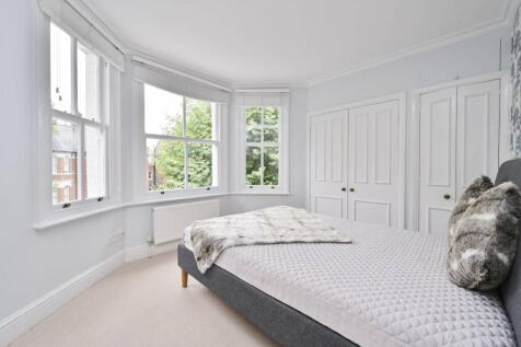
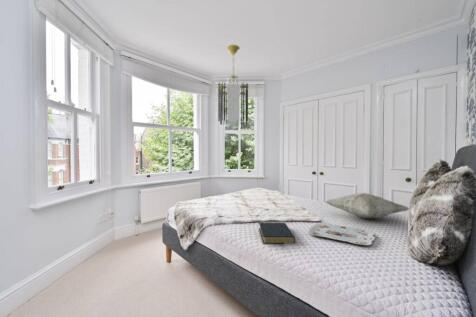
+ hardback book (275, 232)
+ serving tray (340, 233)
+ decorative pillow (364, 205)
+ chandelier (233, 86)
